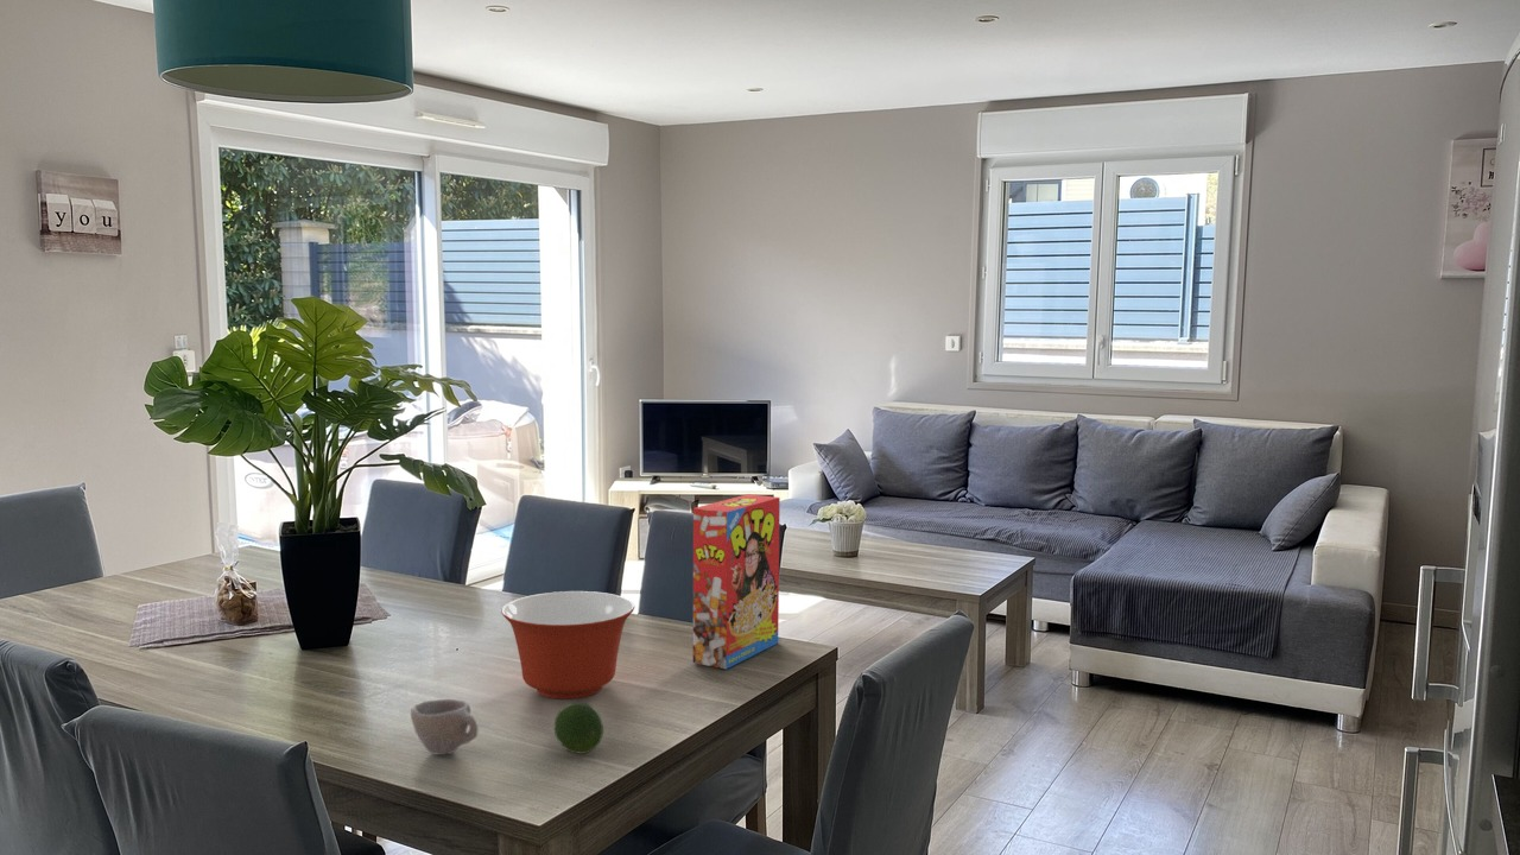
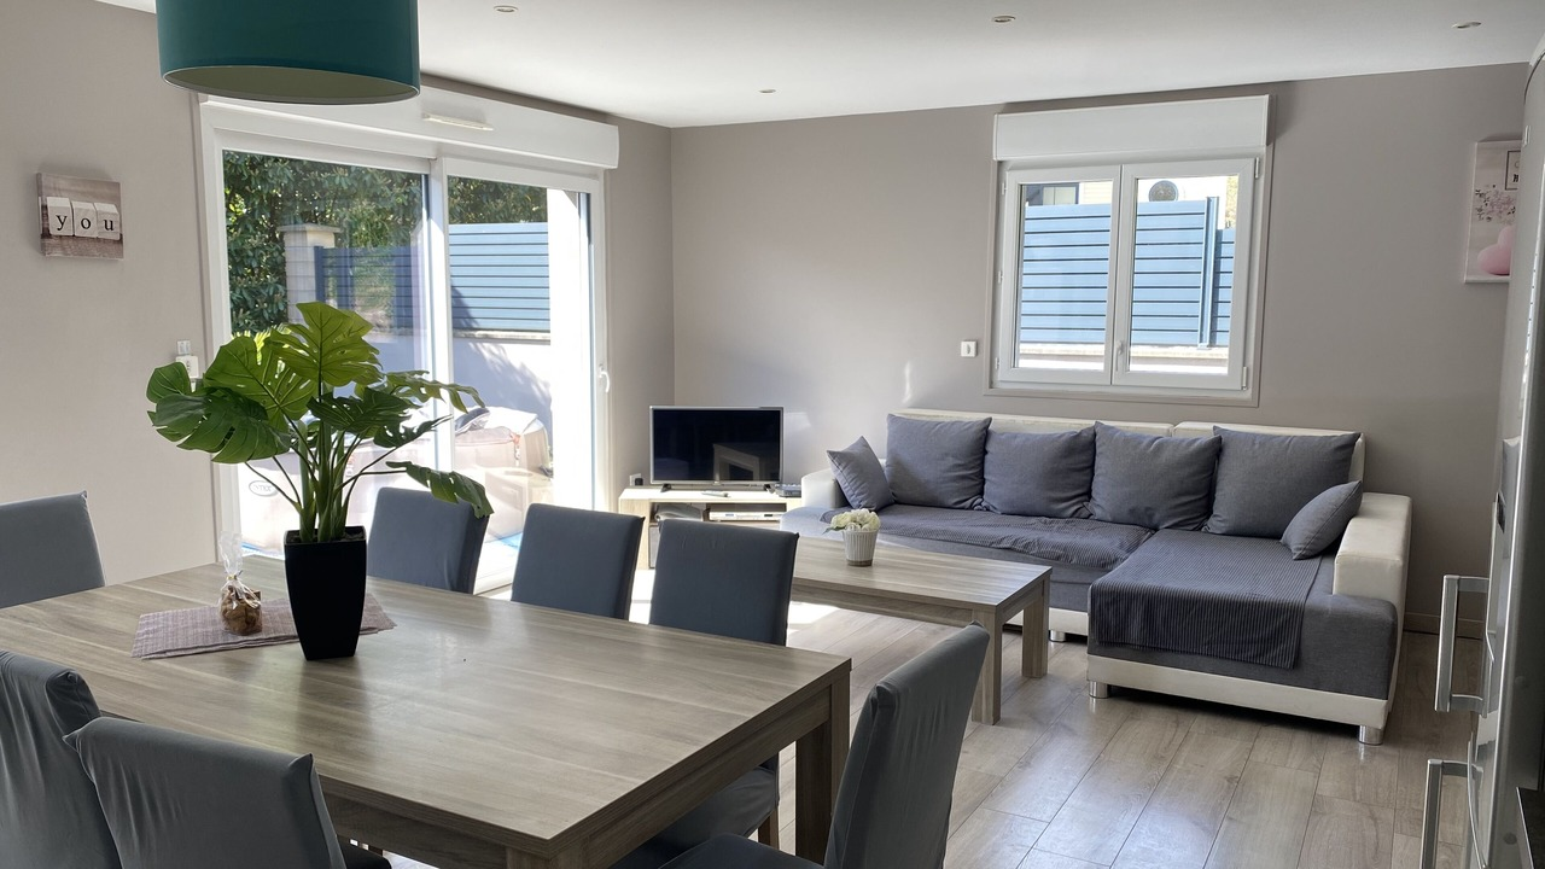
- mixing bowl (569, 647)
- cereal box (736, 577)
- fruit (578, 727)
- cup (449, 728)
